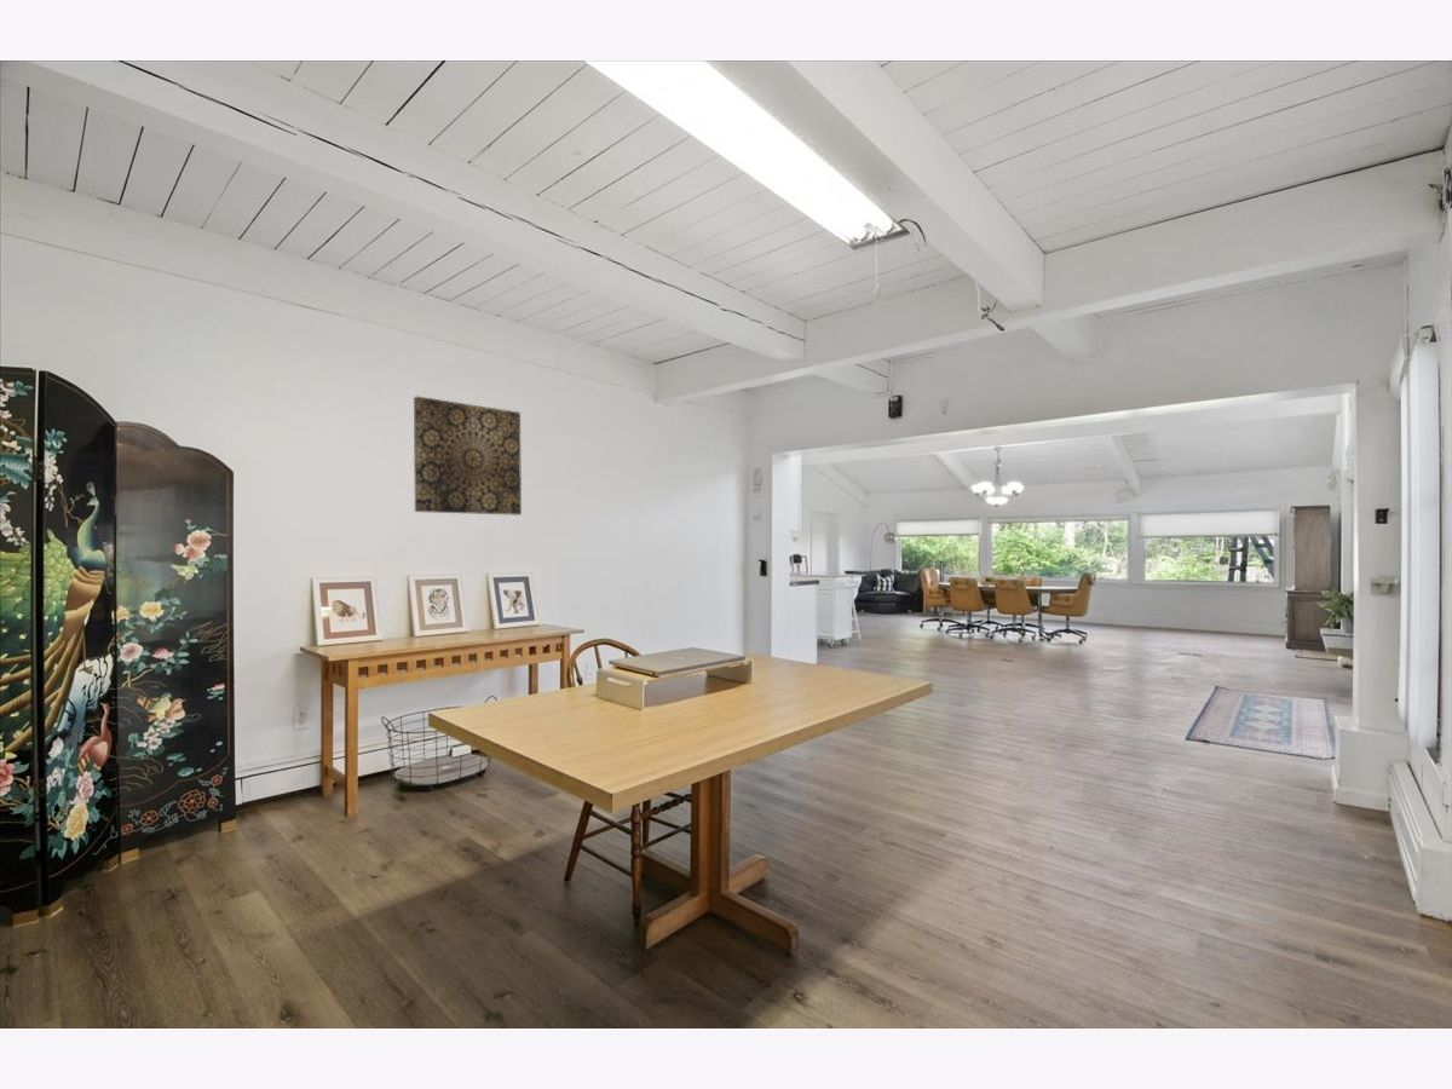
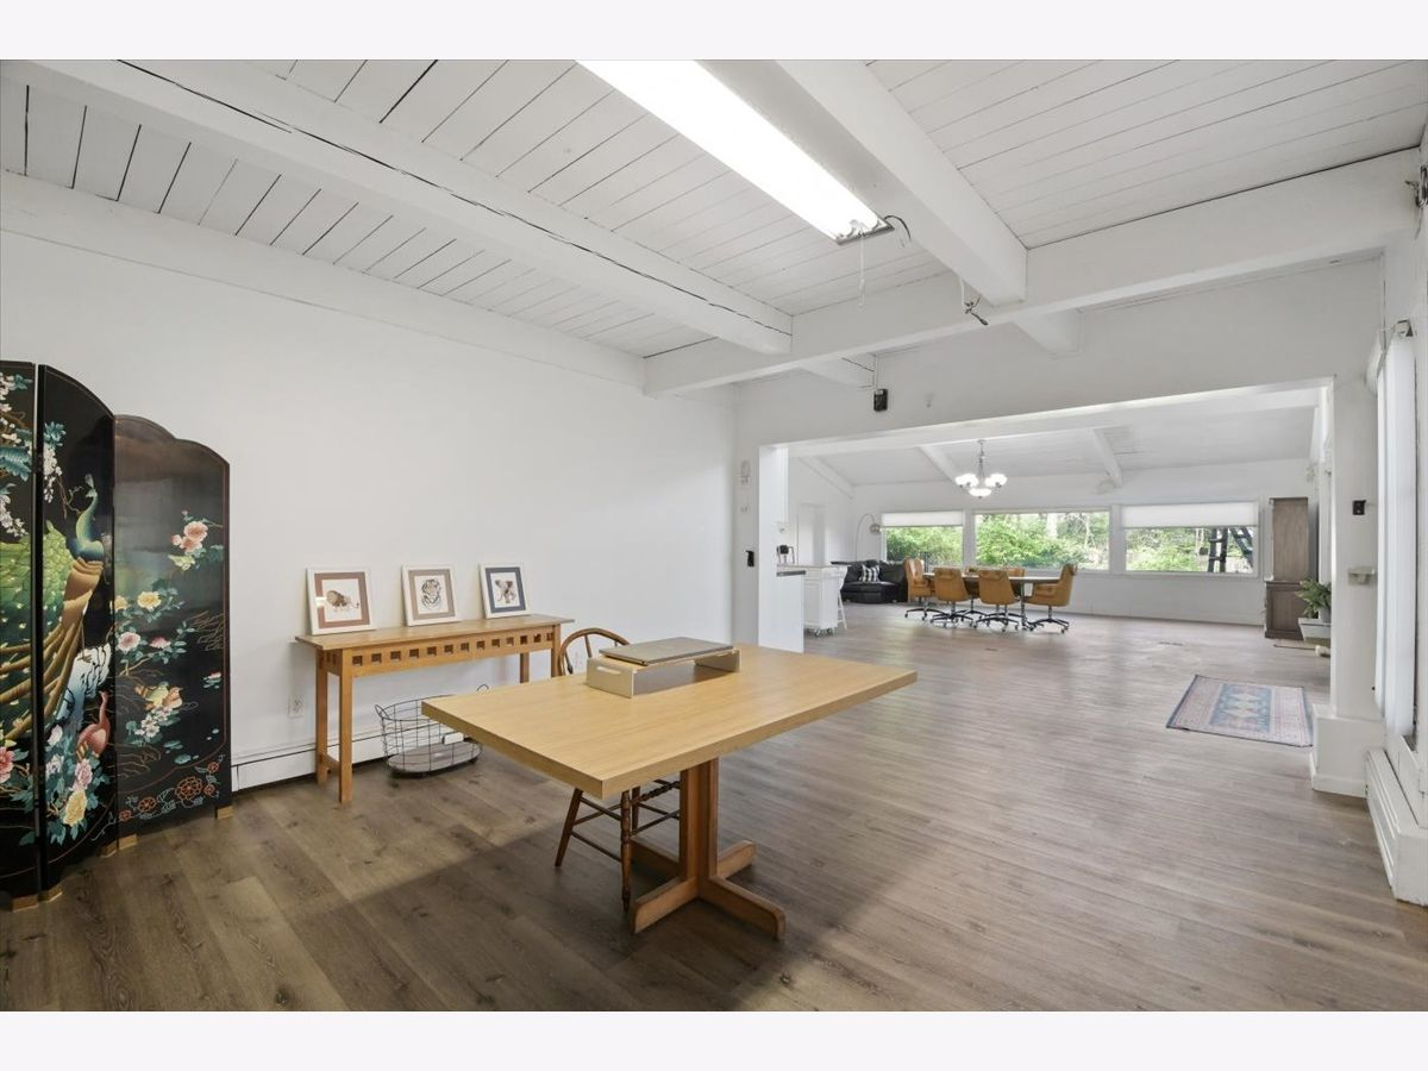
- wall art (469, 459)
